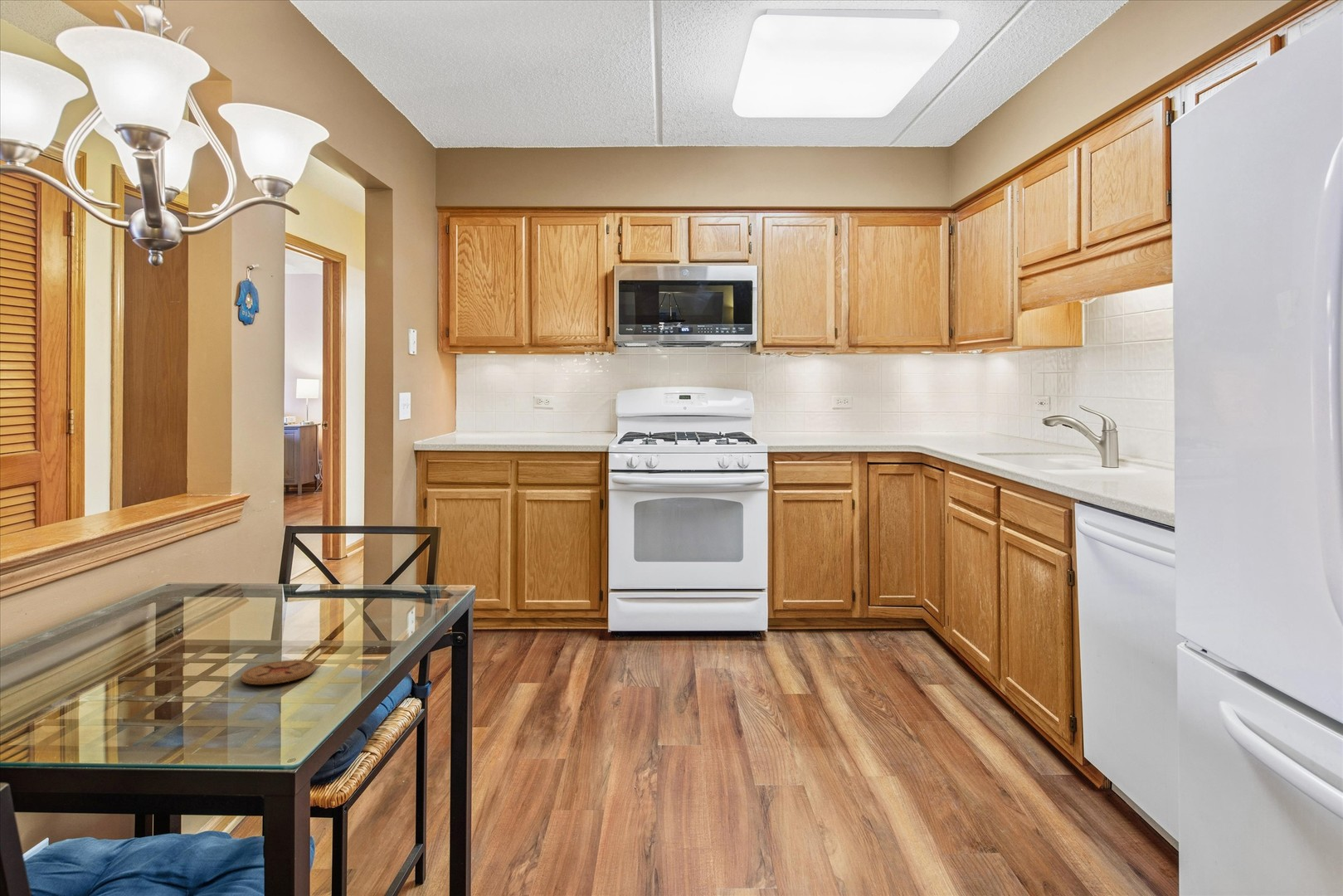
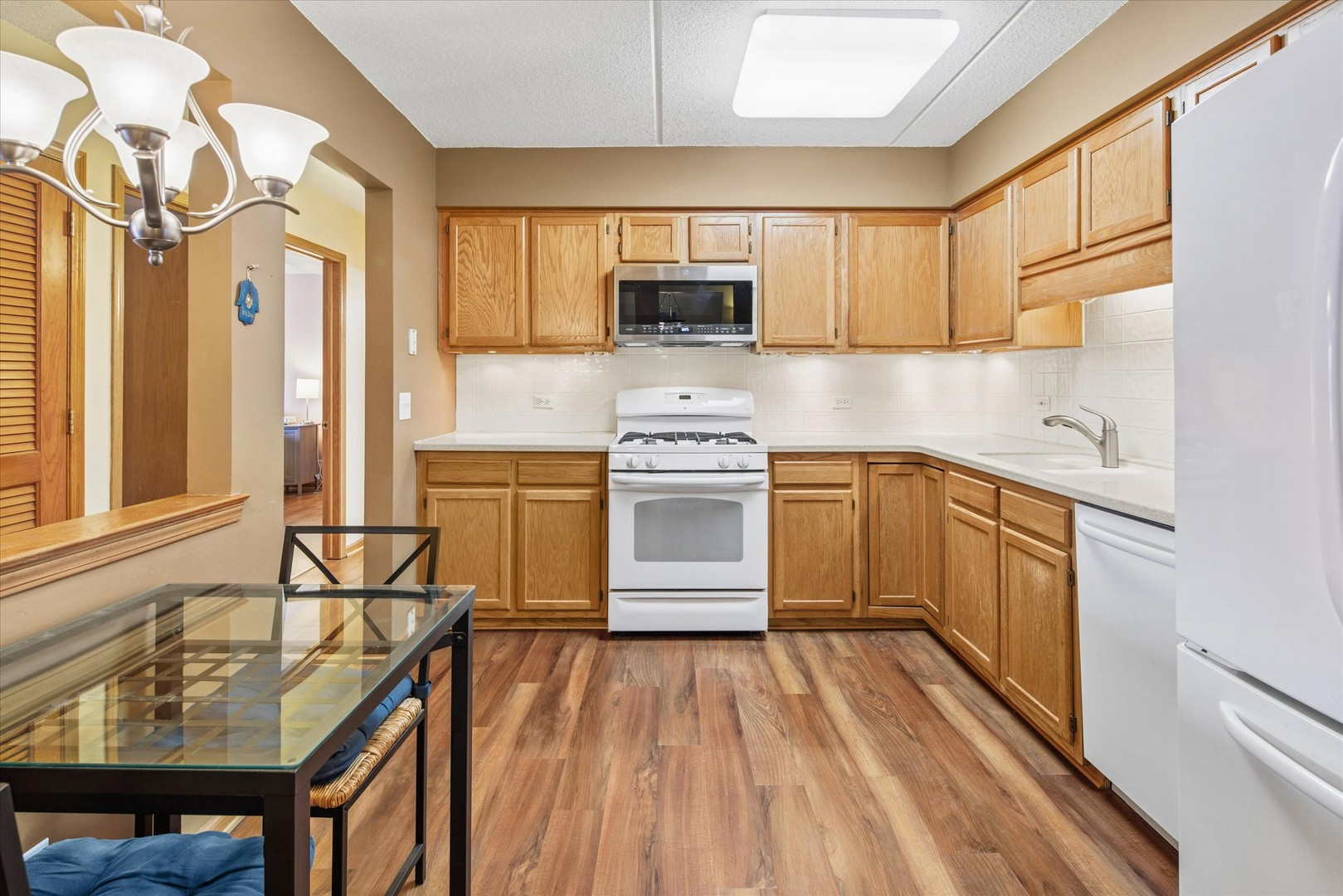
- coaster (279, 671)
